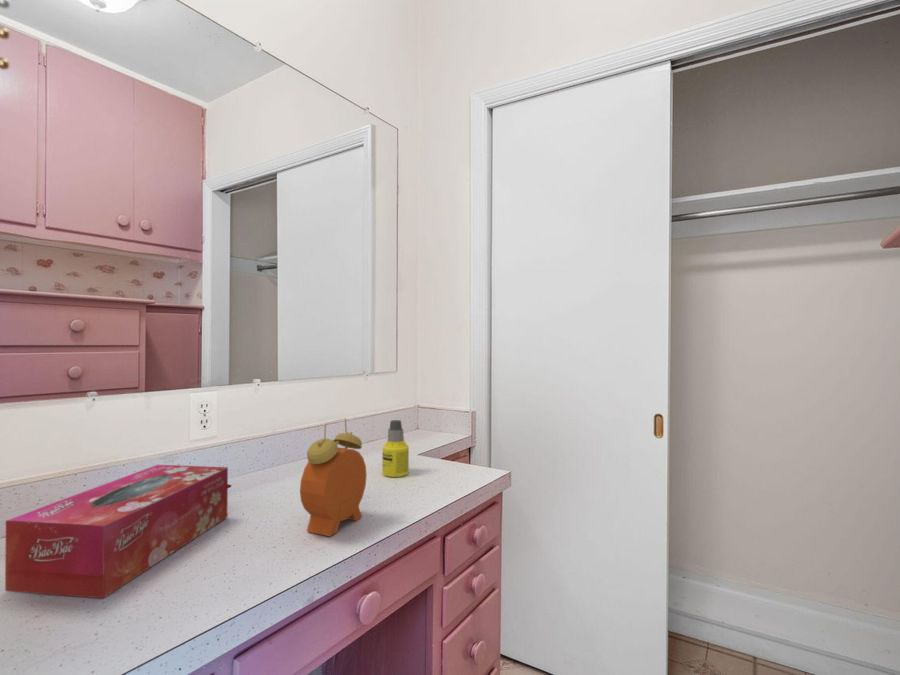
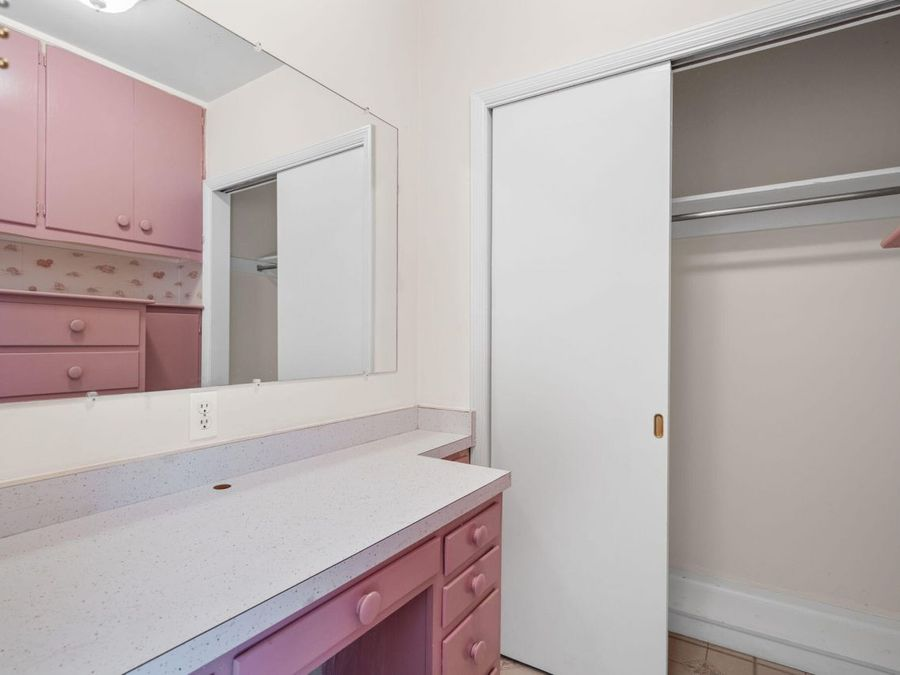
- alarm clock (334, 472)
- tissue box (135, 518)
- bottle (395, 447)
